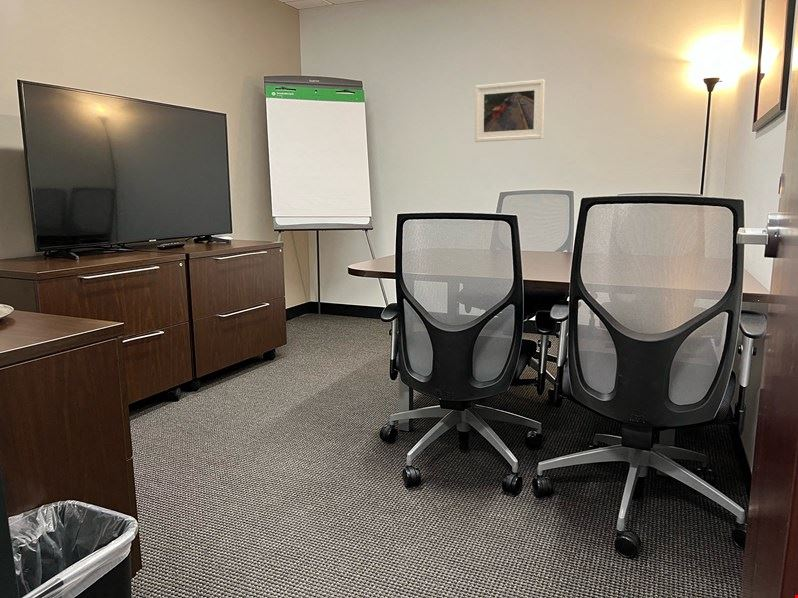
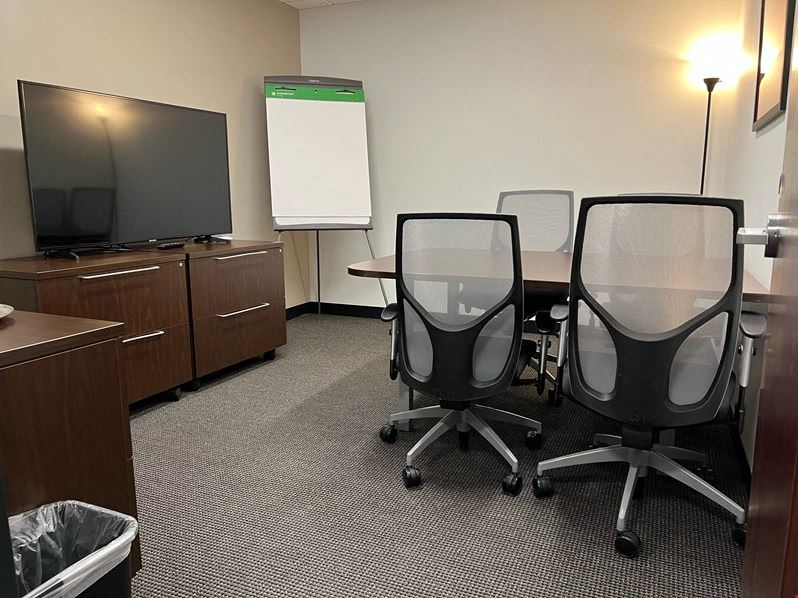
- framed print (508, 111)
